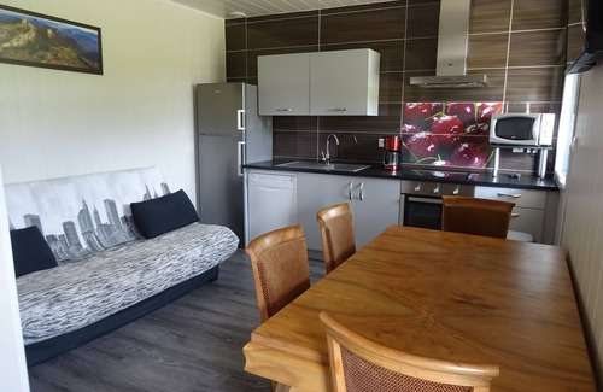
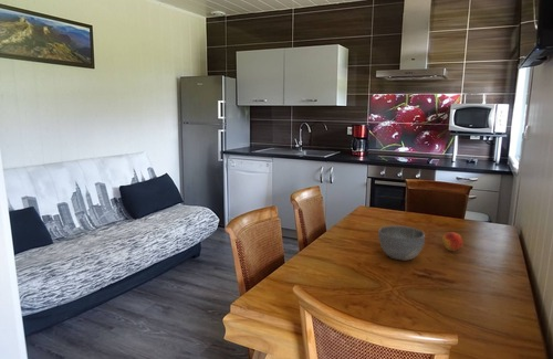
+ fruit (452, 241)
+ bowl (400, 244)
